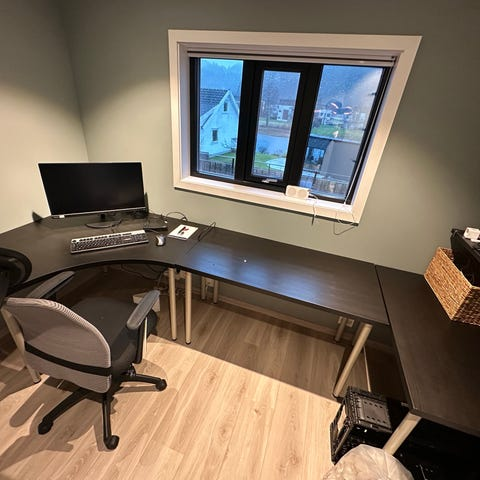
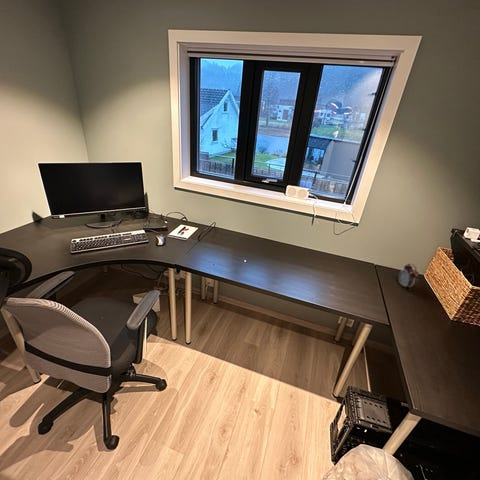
+ alarm clock (408, 275)
